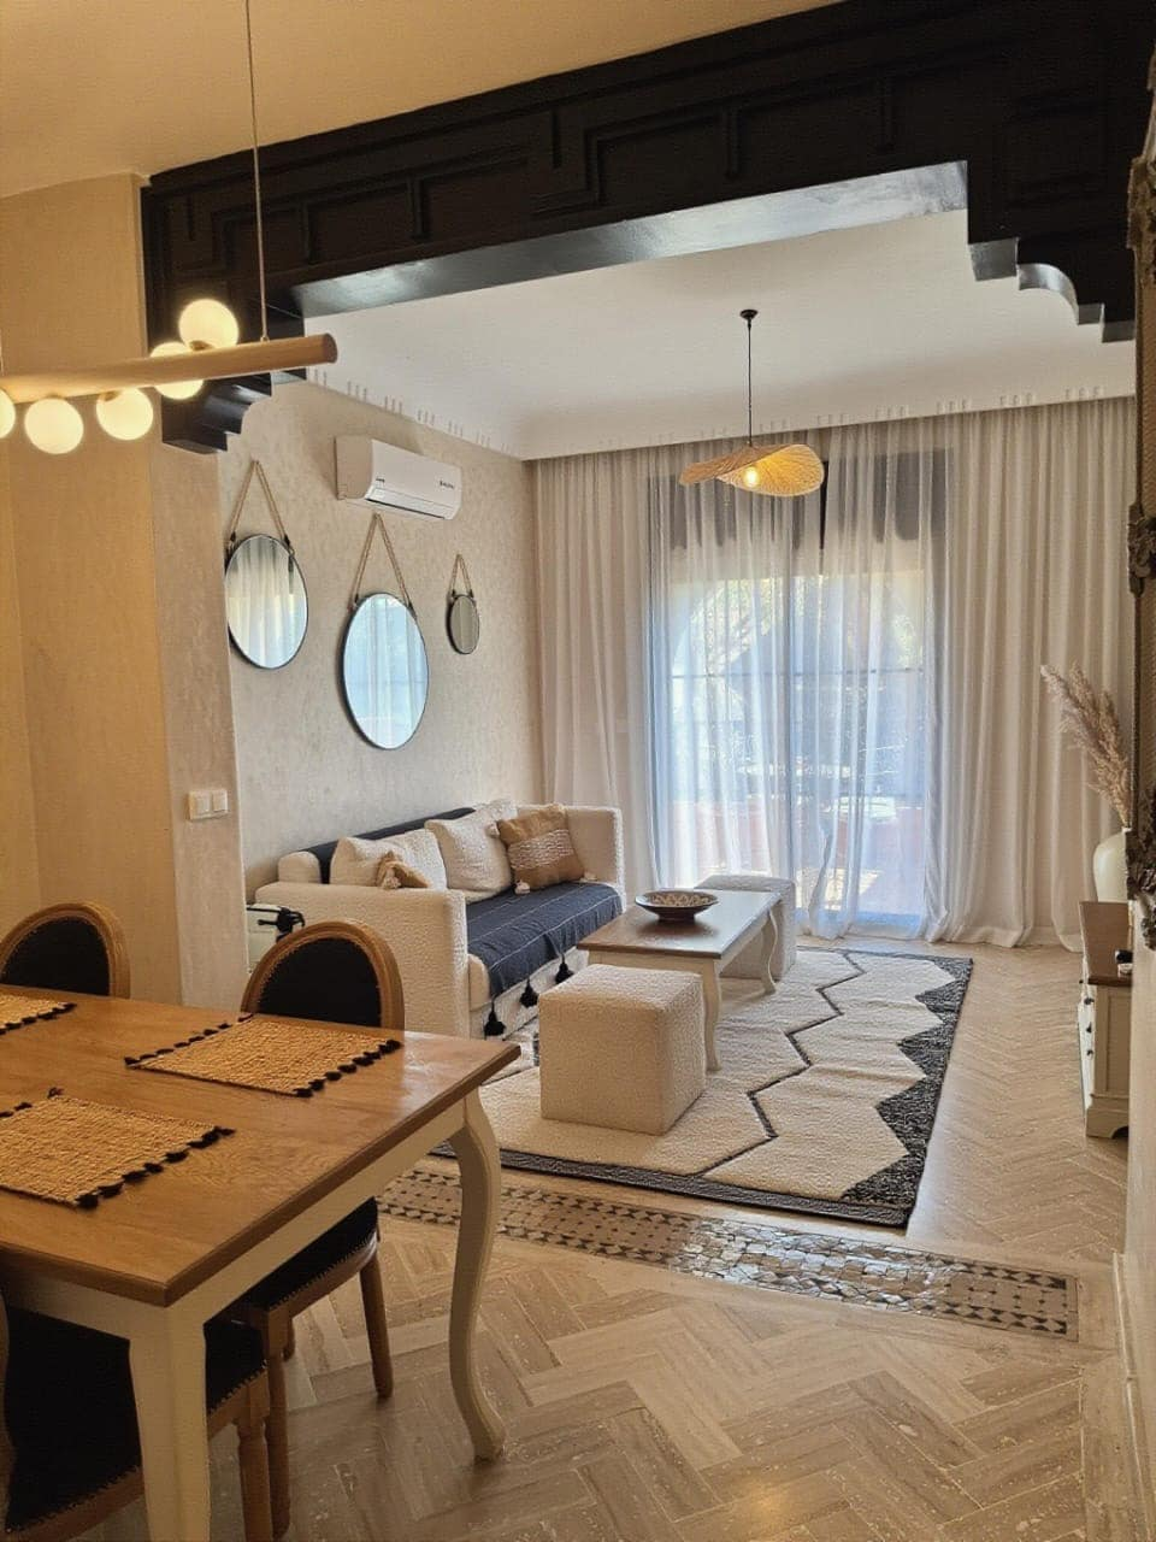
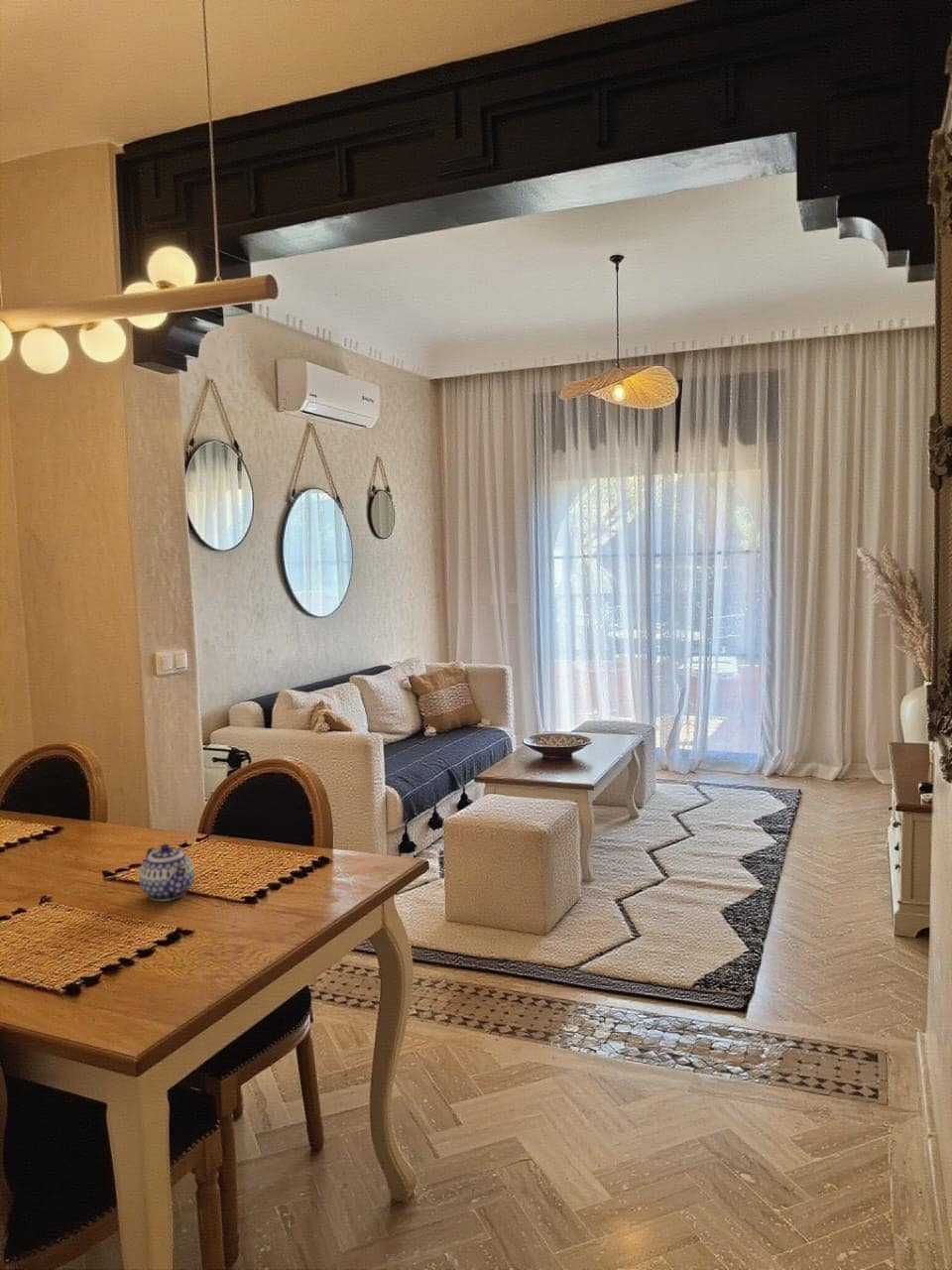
+ teapot (166, 869)
